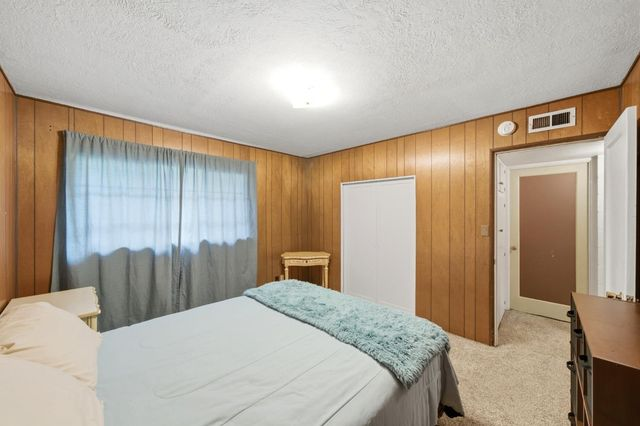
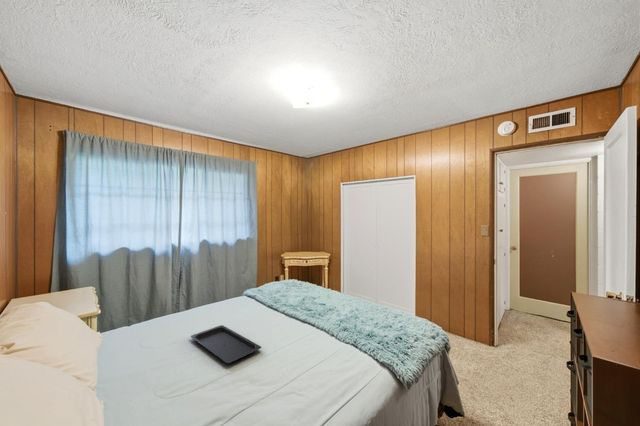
+ serving tray (224, 343)
